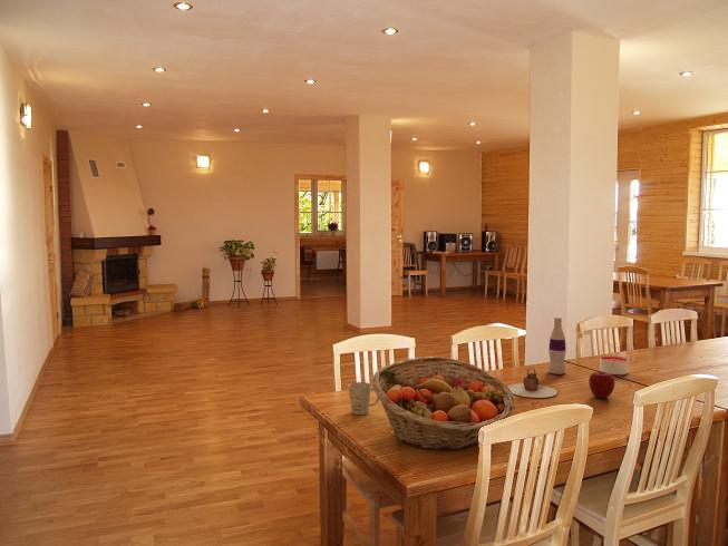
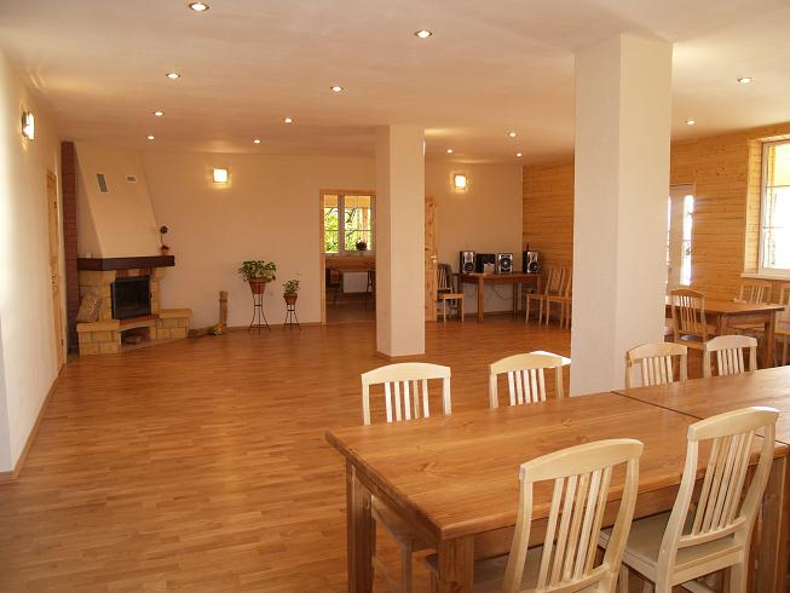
- fruit basket (443, 400)
- apple (601, 383)
- mug (365, 397)
- candle (613, 364)
- bottle (557, 344)
- teapot (531, 379)
